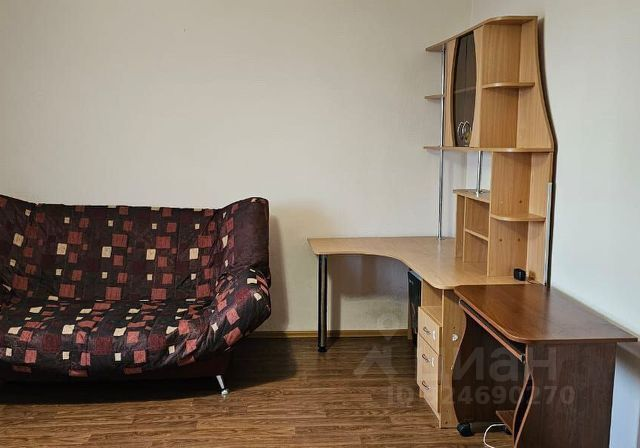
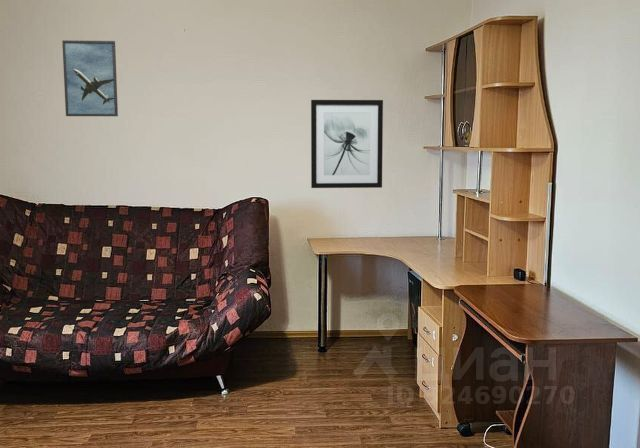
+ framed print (90, 78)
+ wall art (346, 144)
